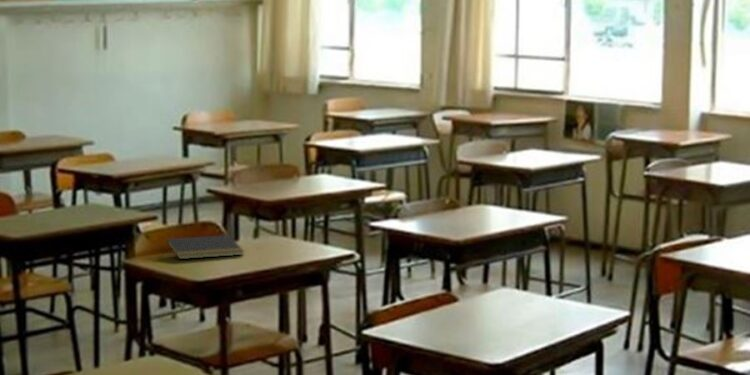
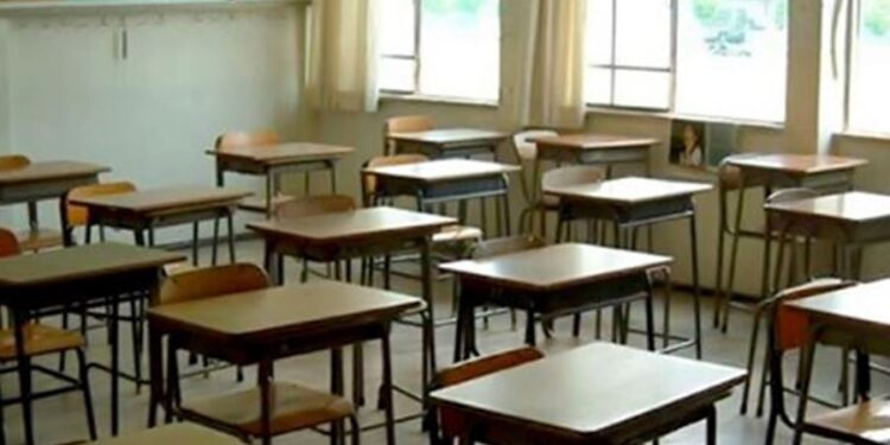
- notepad (205, 246)
